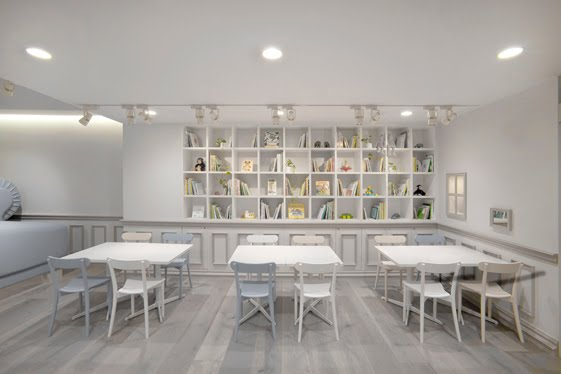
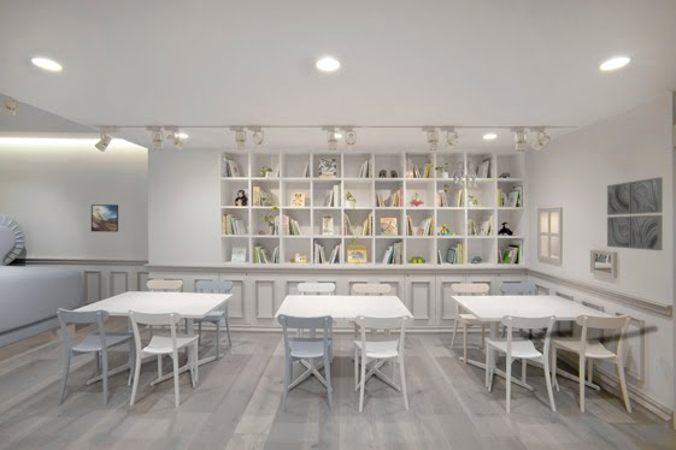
+ wall art (631, 215)
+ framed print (104, 218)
